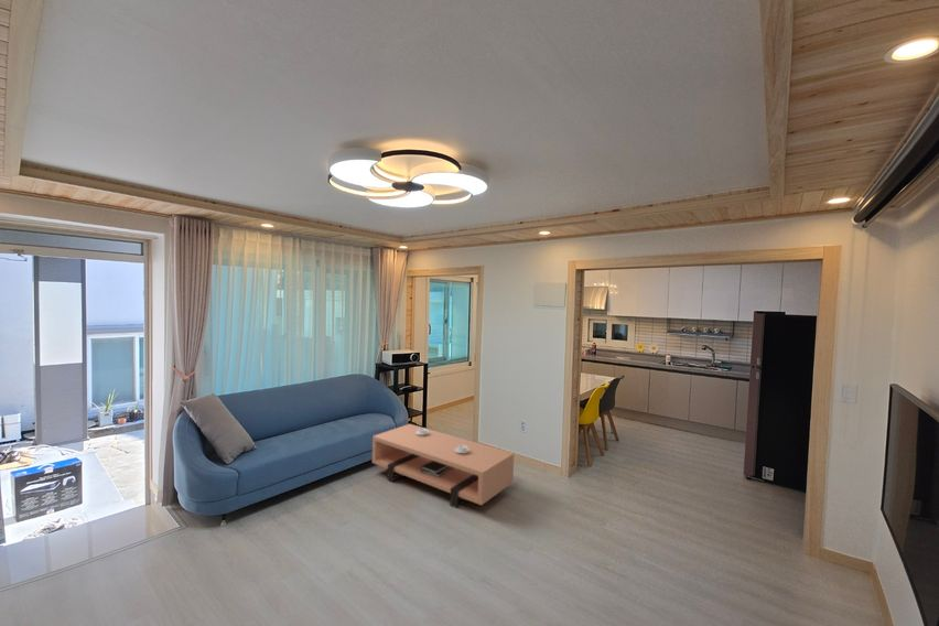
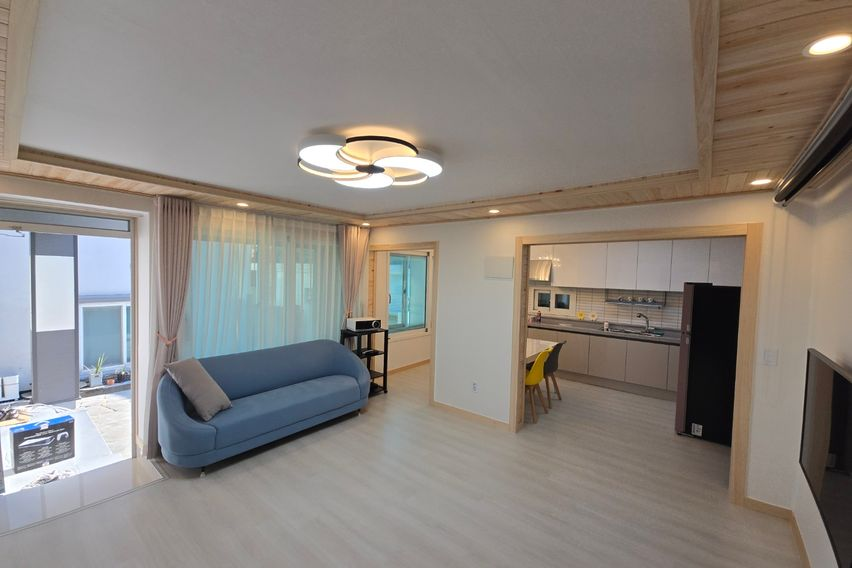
- coffee table (440, 460)
